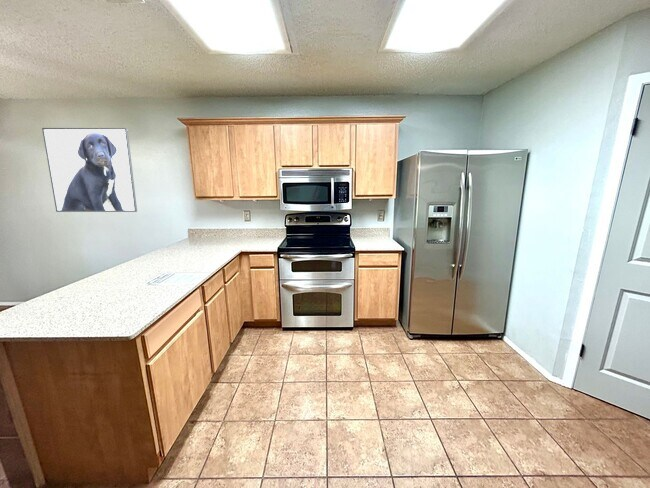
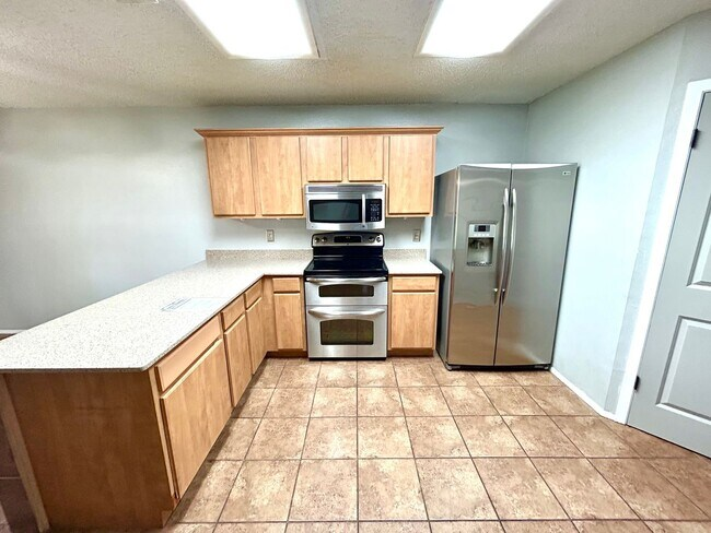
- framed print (91, 171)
